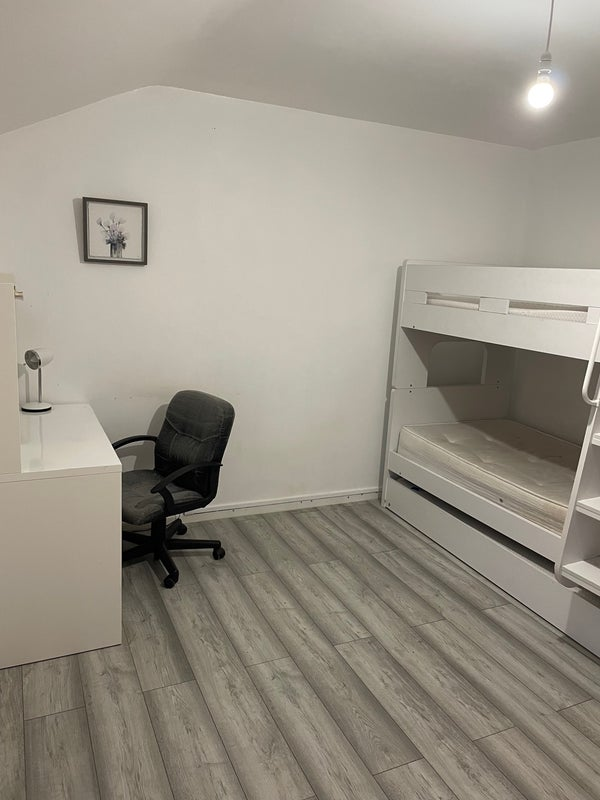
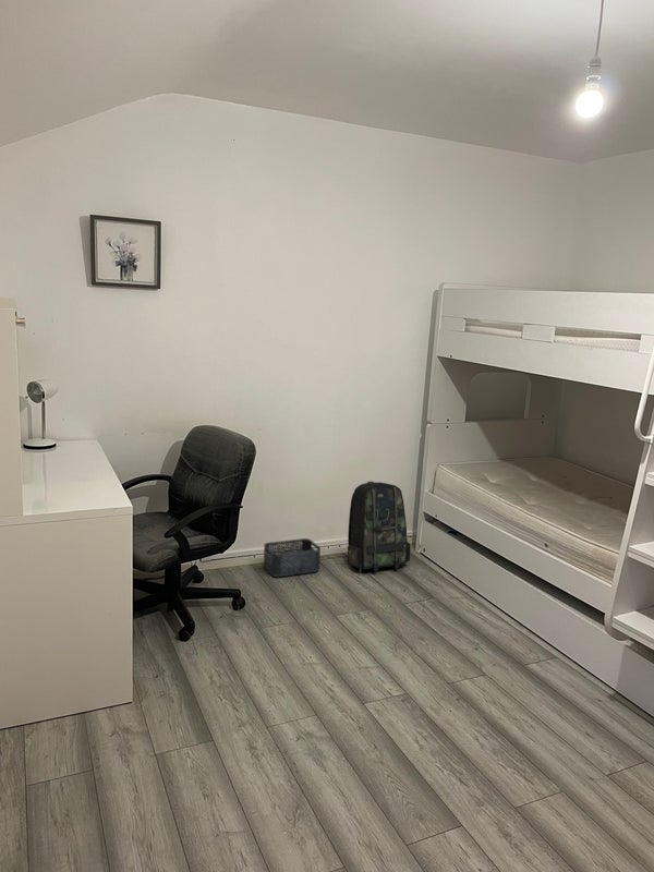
+ storage bin (291, 557)
+ backpack (375, 522)
